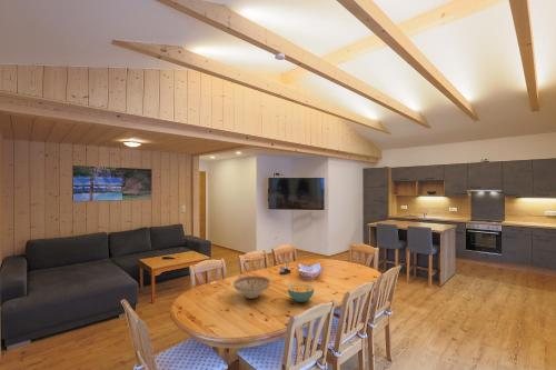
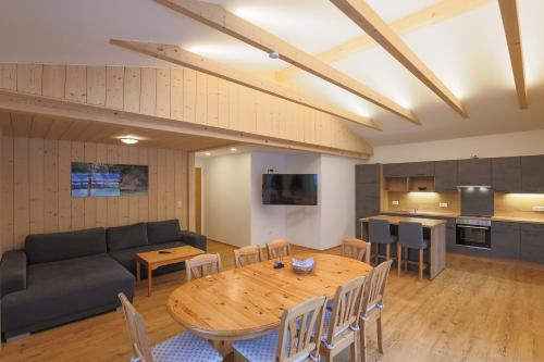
- cereal bowl (300, 293)
- decorative bowl (251, 288)
